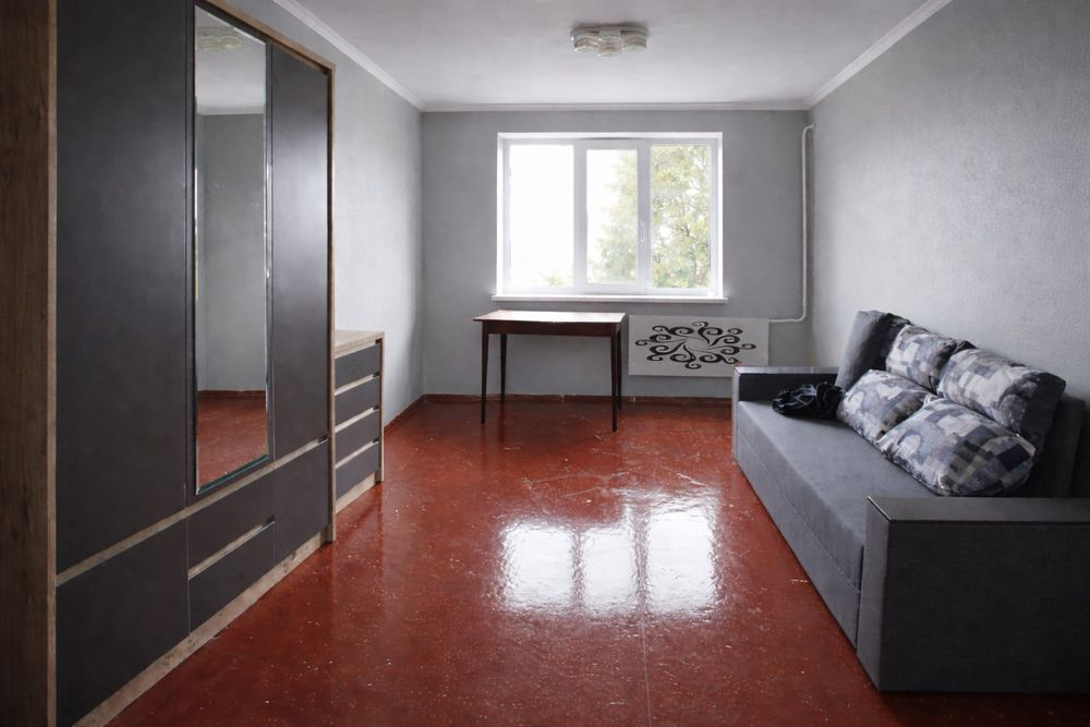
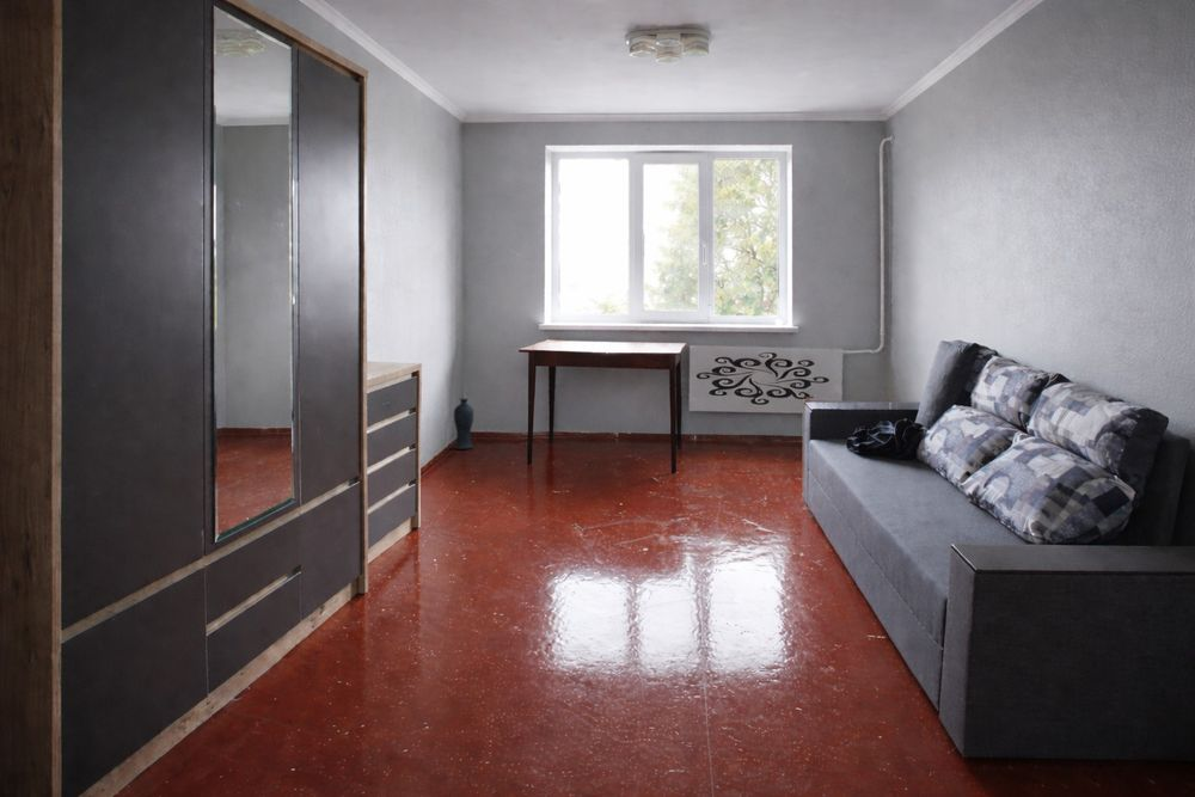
+ vase (464, 423)
